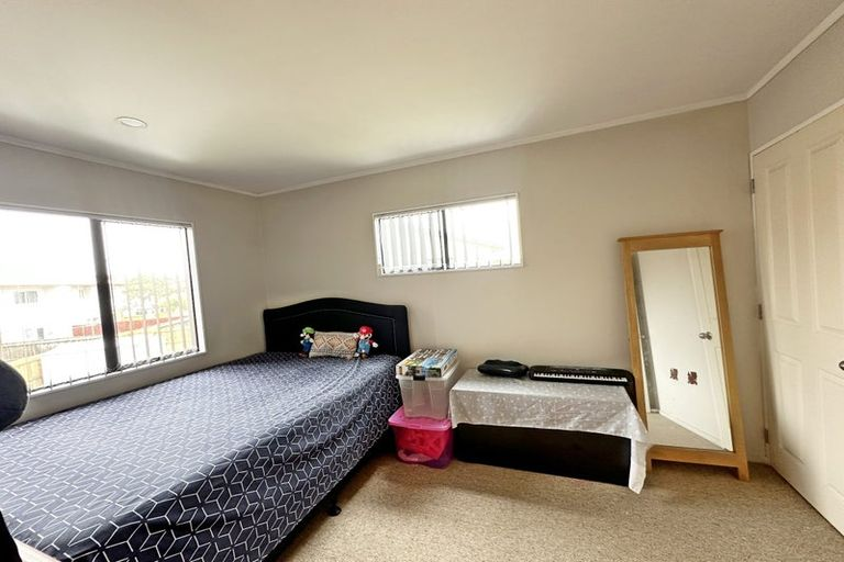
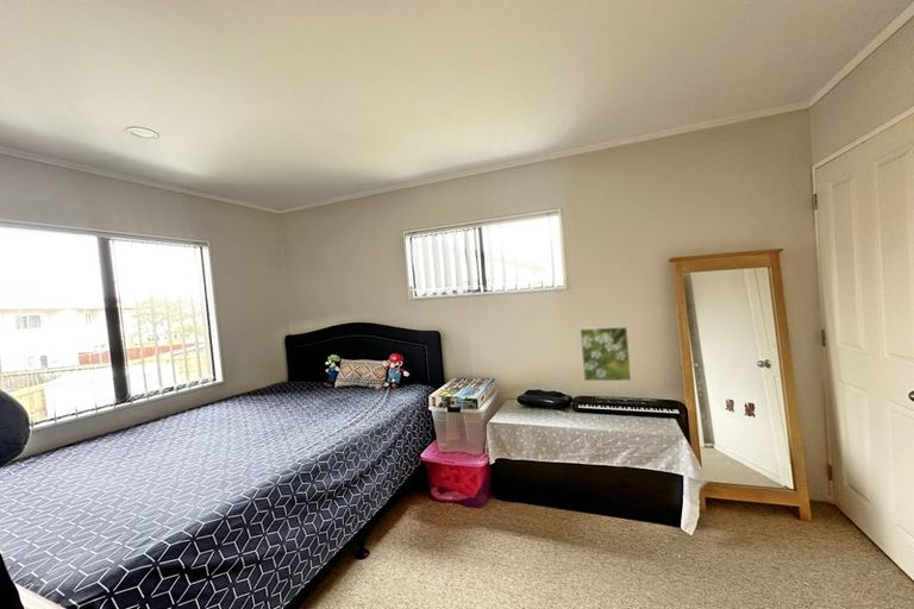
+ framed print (605, 353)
